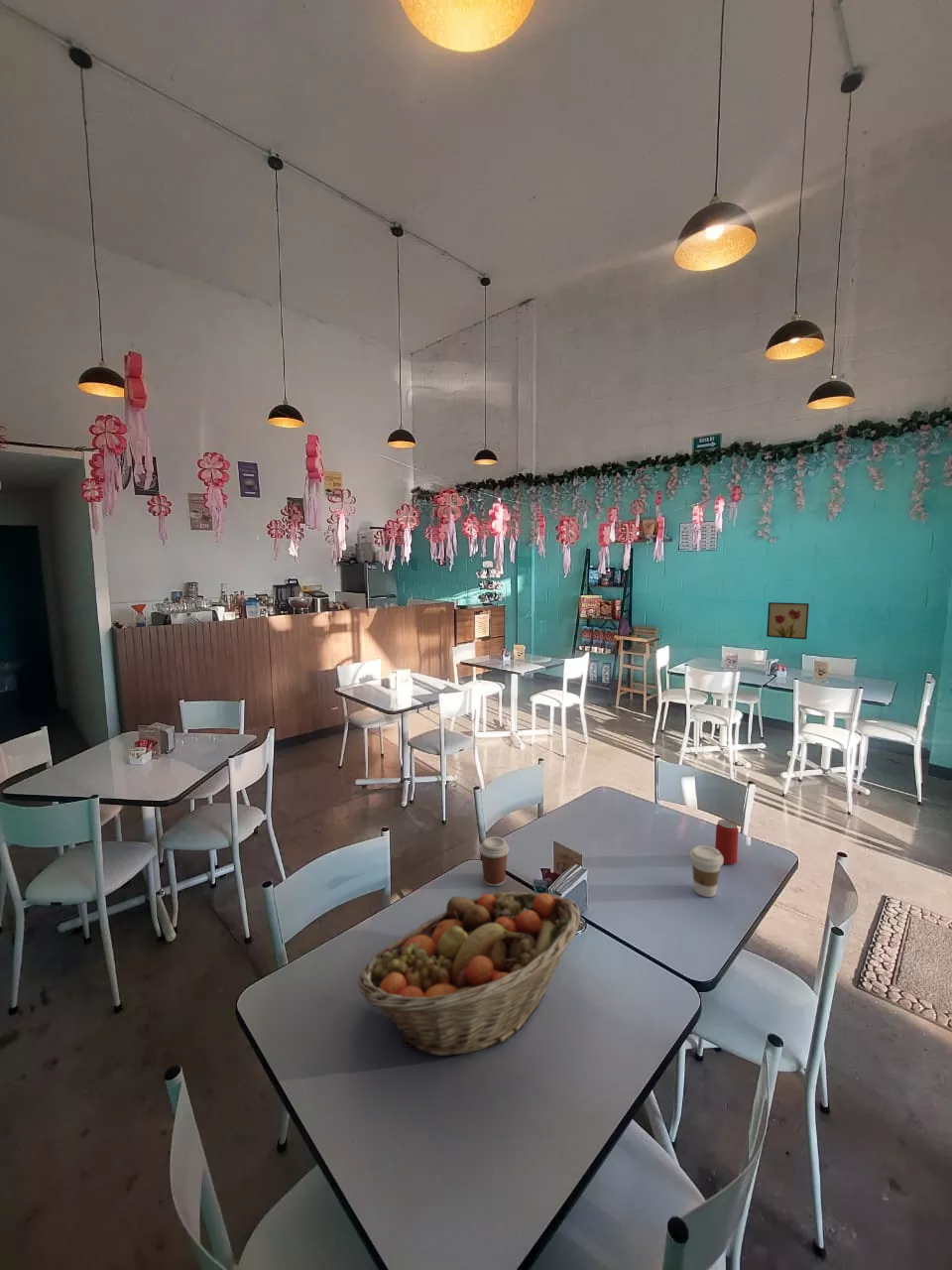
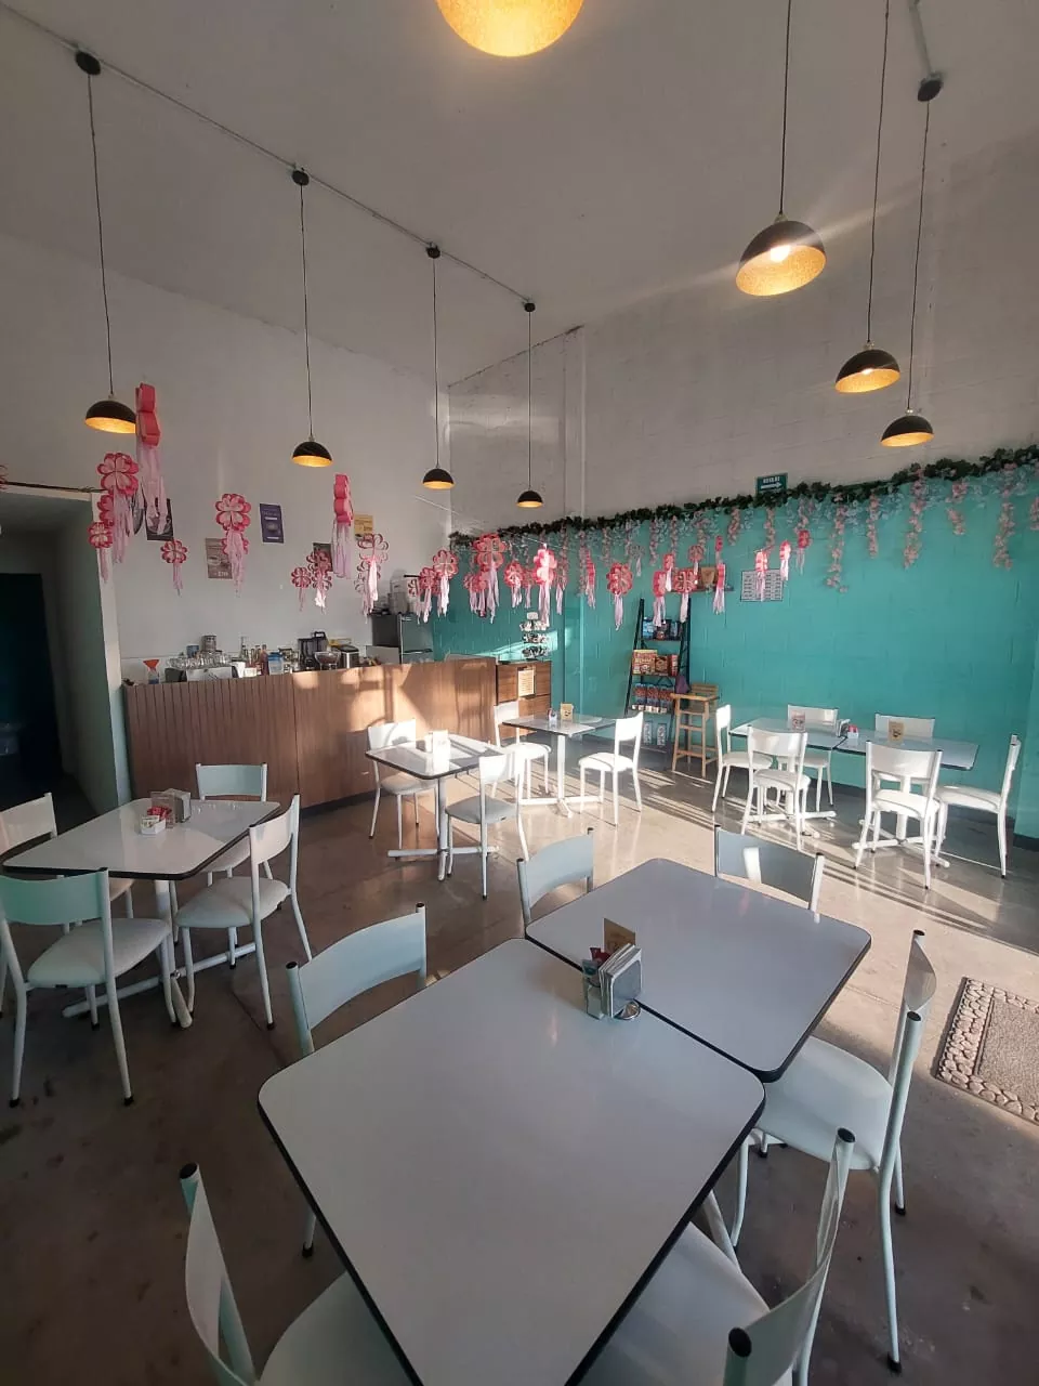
- fruit basket (475, 957)
- coffee cup (705, 871)
- coffee cup (494, 860)
- wall art (787, 620)
- beverage can (726, 841)
